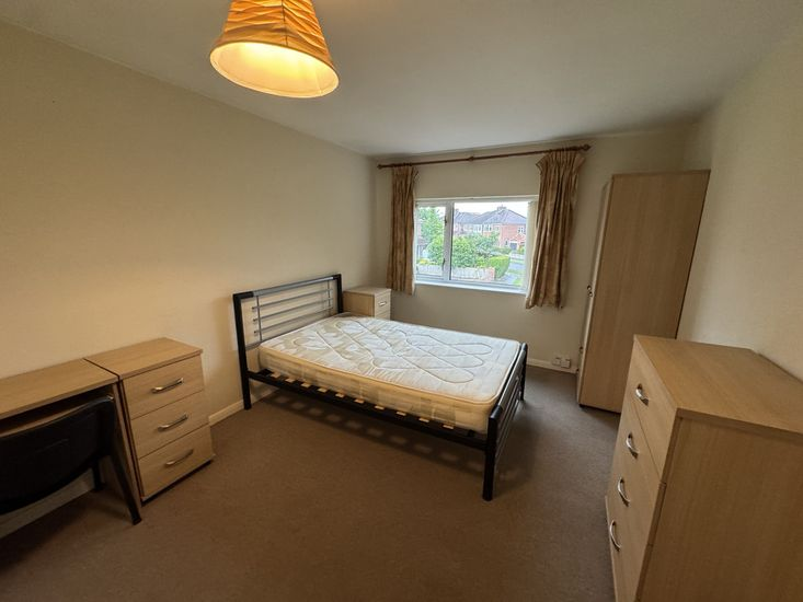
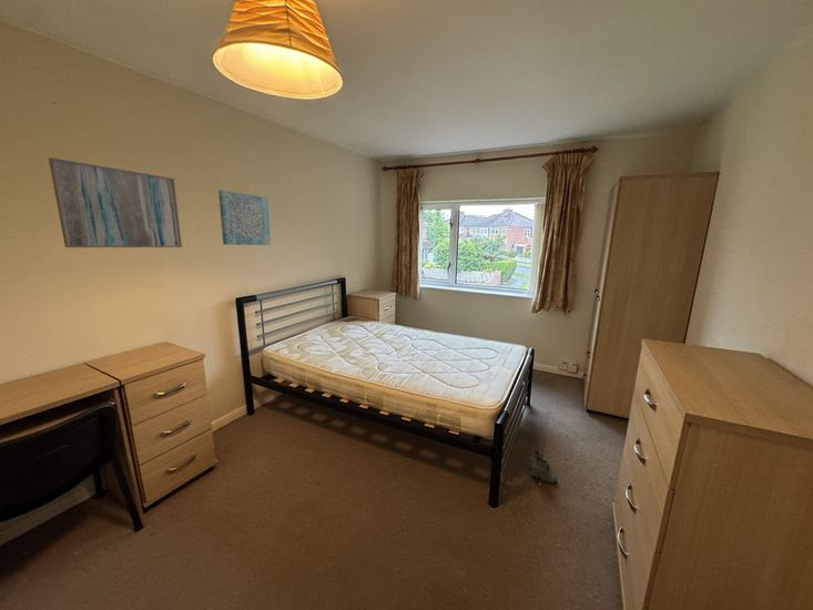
+ boots (542, 465)
+ wall art (124, 209)
+ wall art (246, 220)
